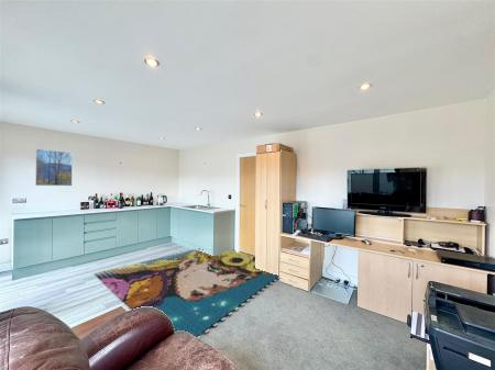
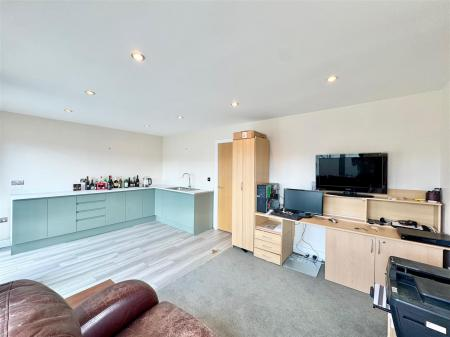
- rug (193, 269)
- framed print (54, 168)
